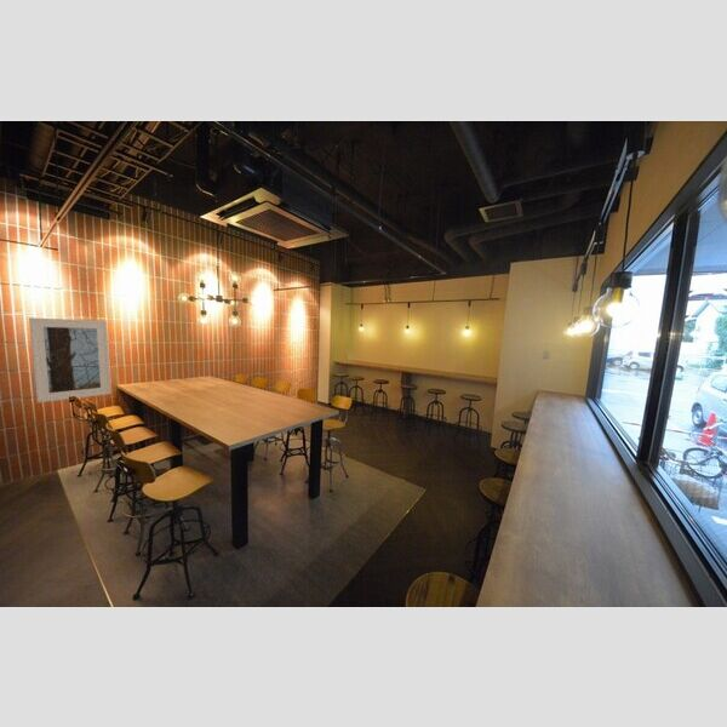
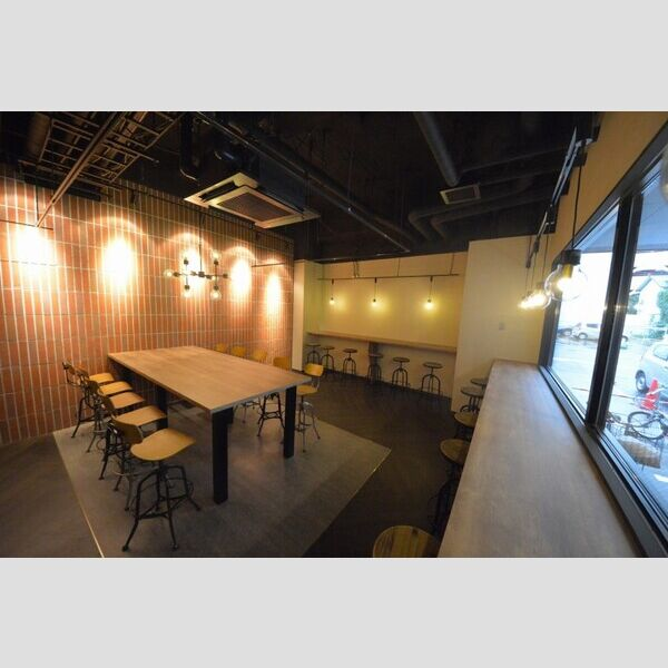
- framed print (73, 359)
